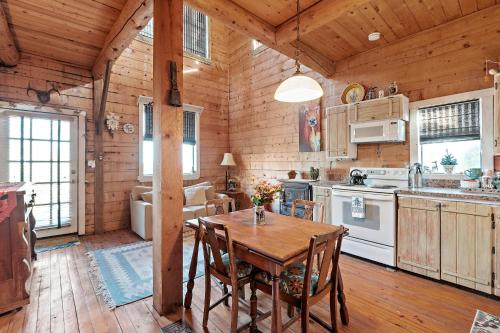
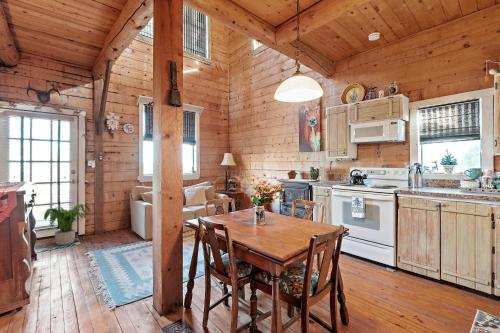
+ potted plant (67, 224)
